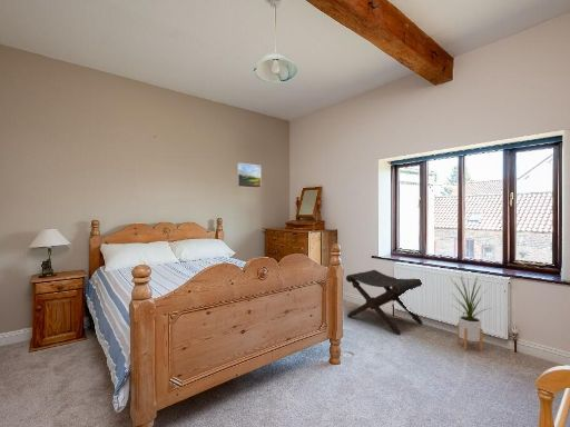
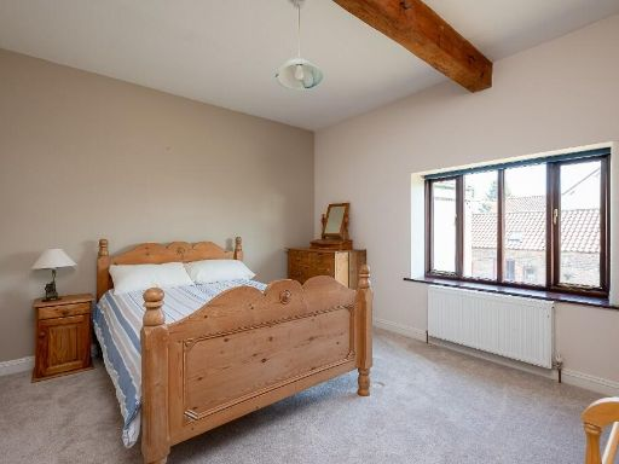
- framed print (248, 176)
- footstool (383, 298)
- house plant (471, 309)
